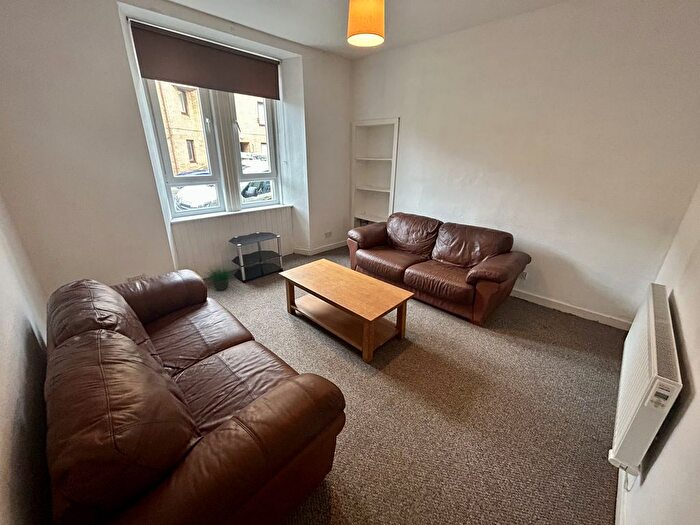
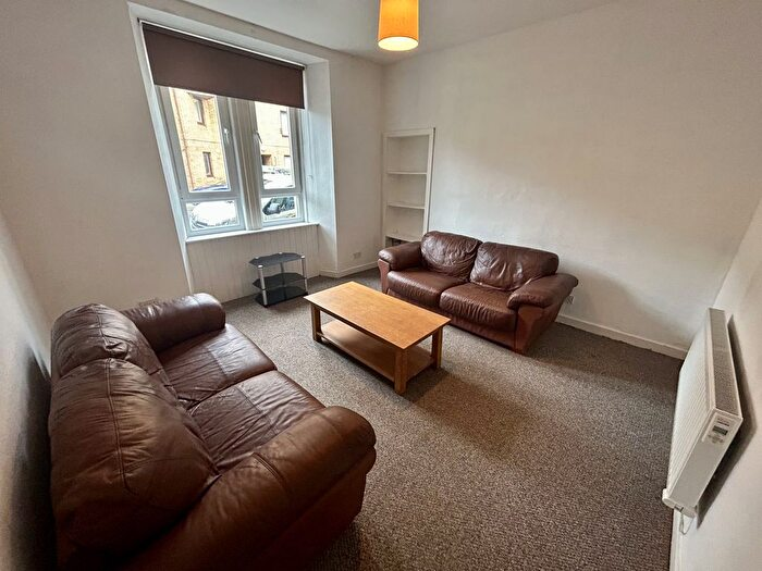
- potted plant (219, 274)
